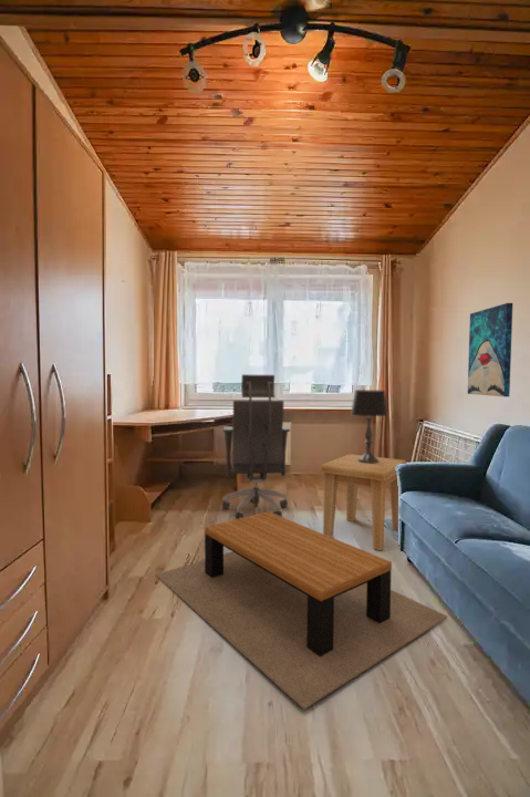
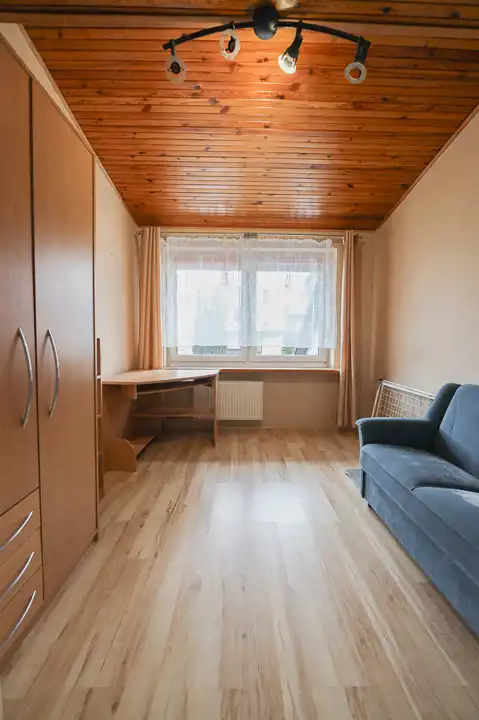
- coffee table (288, 568)
- table lamp (368, 425)
- side table (356, 497)
- wall art (488, 352)
- office chair (256, 443)
